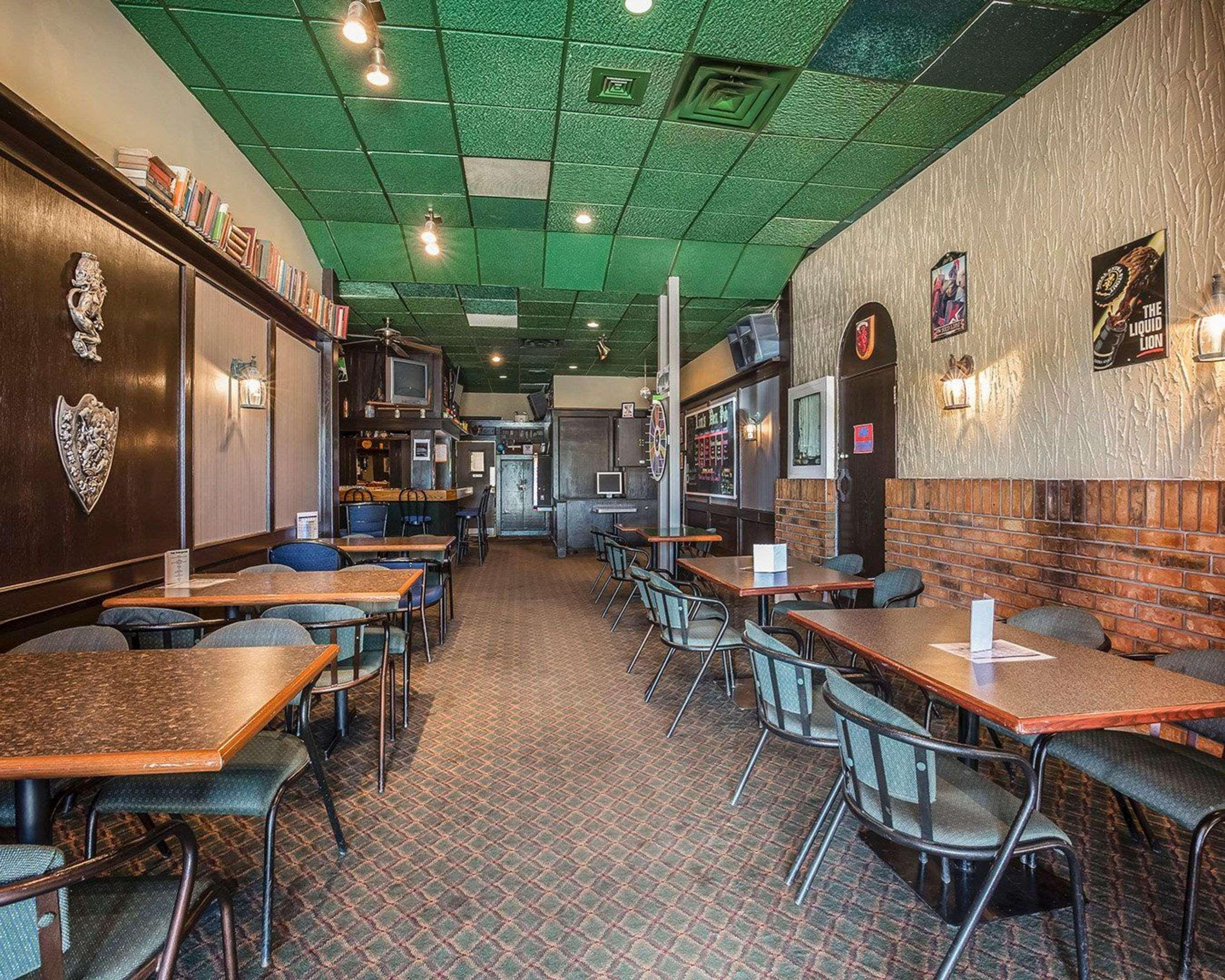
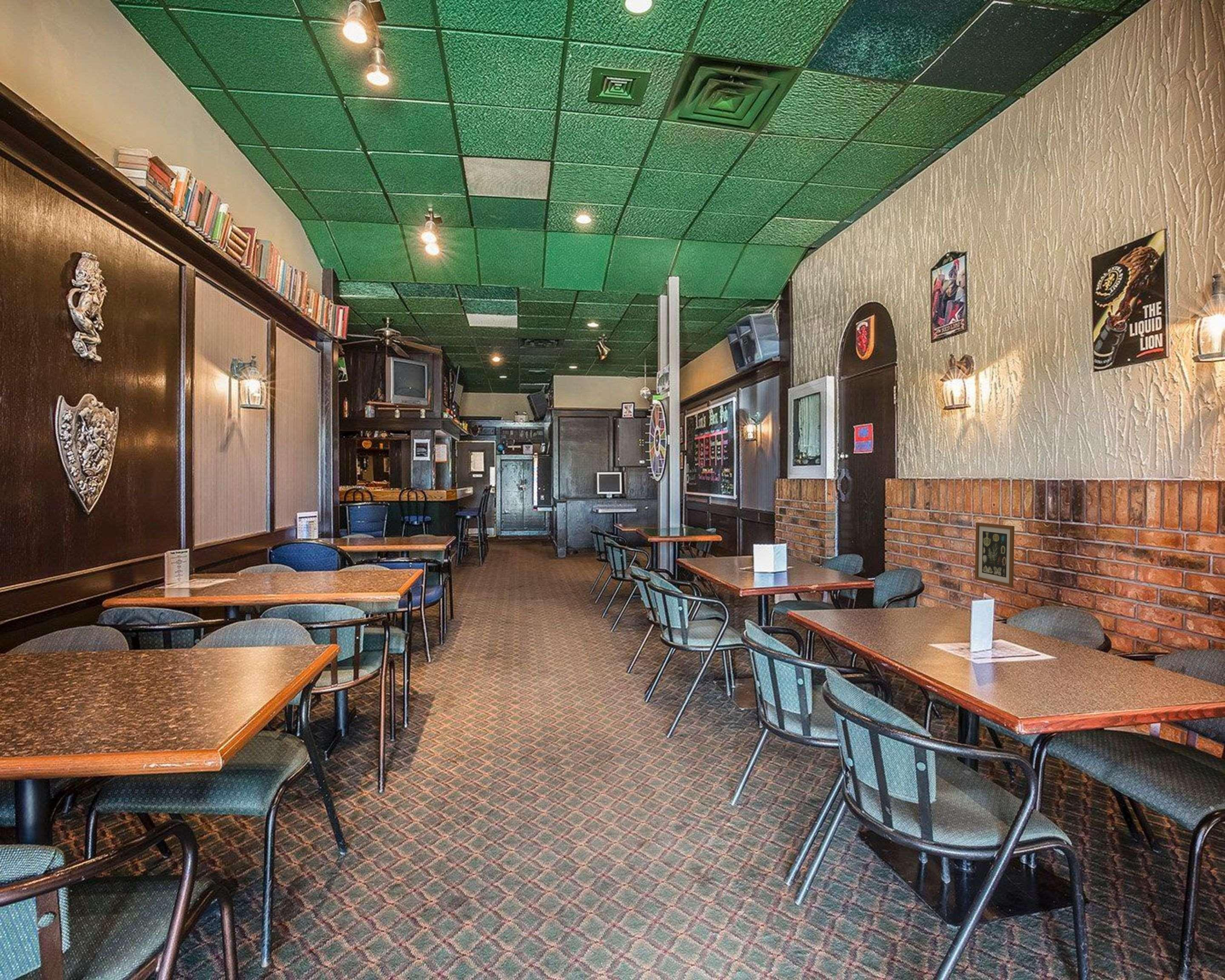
+ wall art (994, 553)
